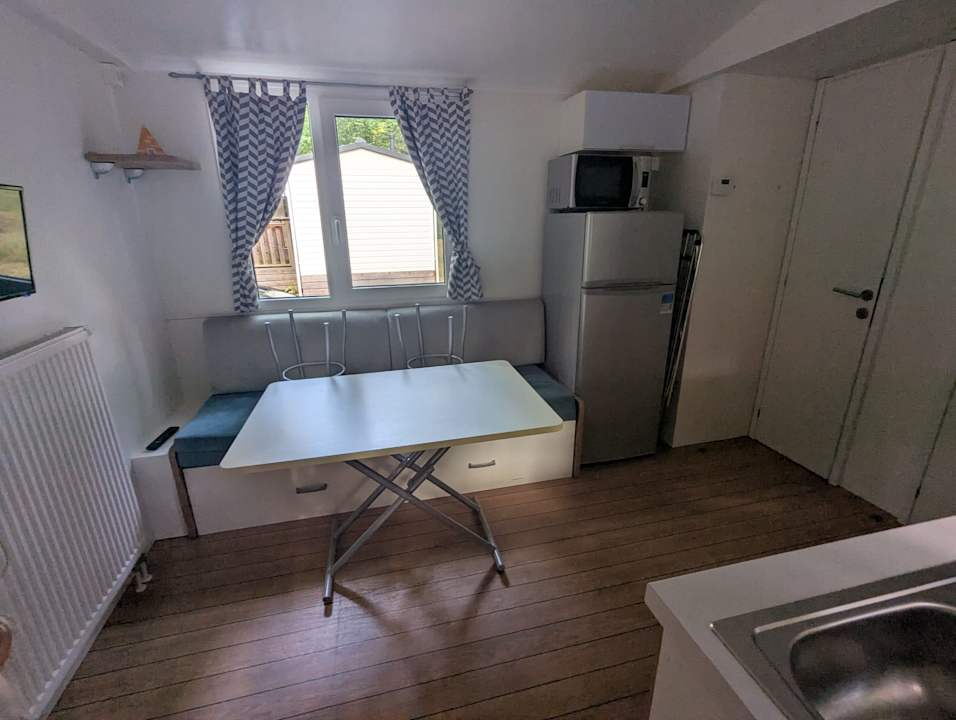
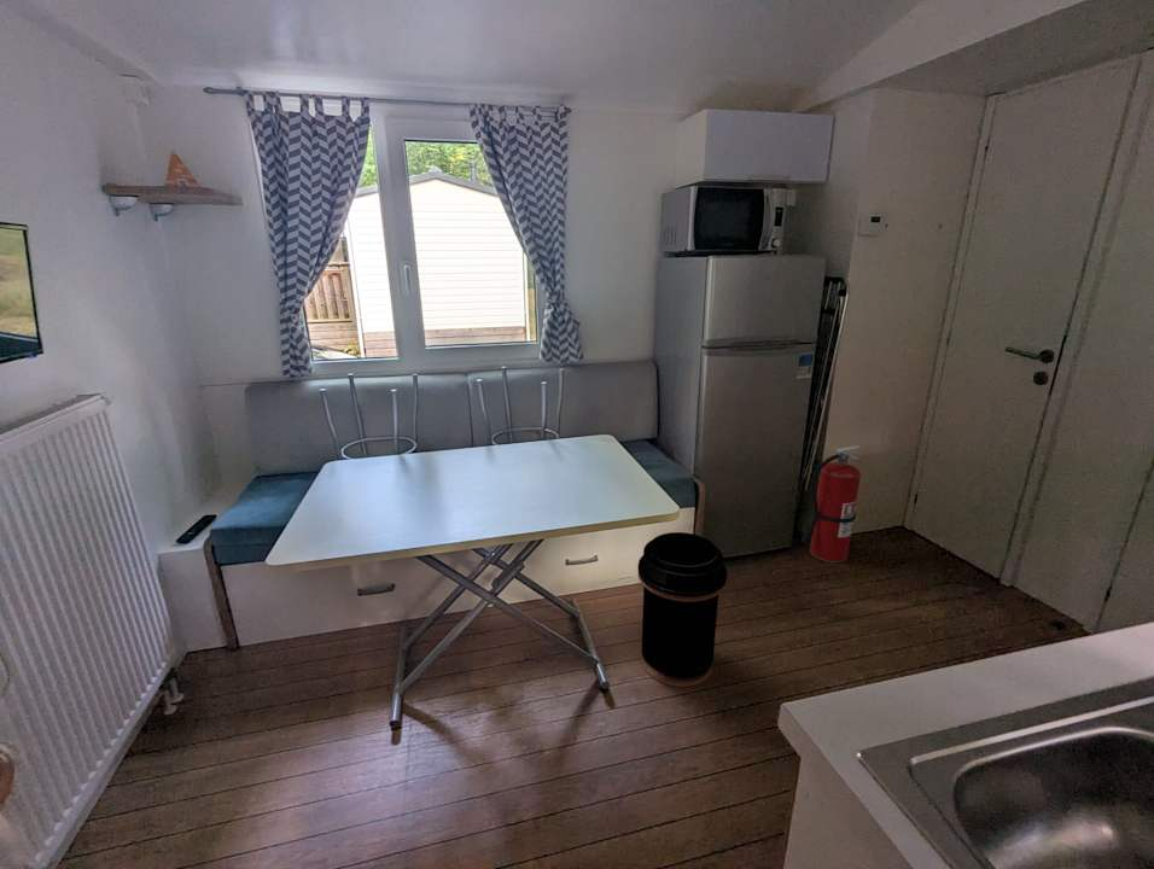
+ fire extinguisher (829, 502)
+ trash can (680, 606)
